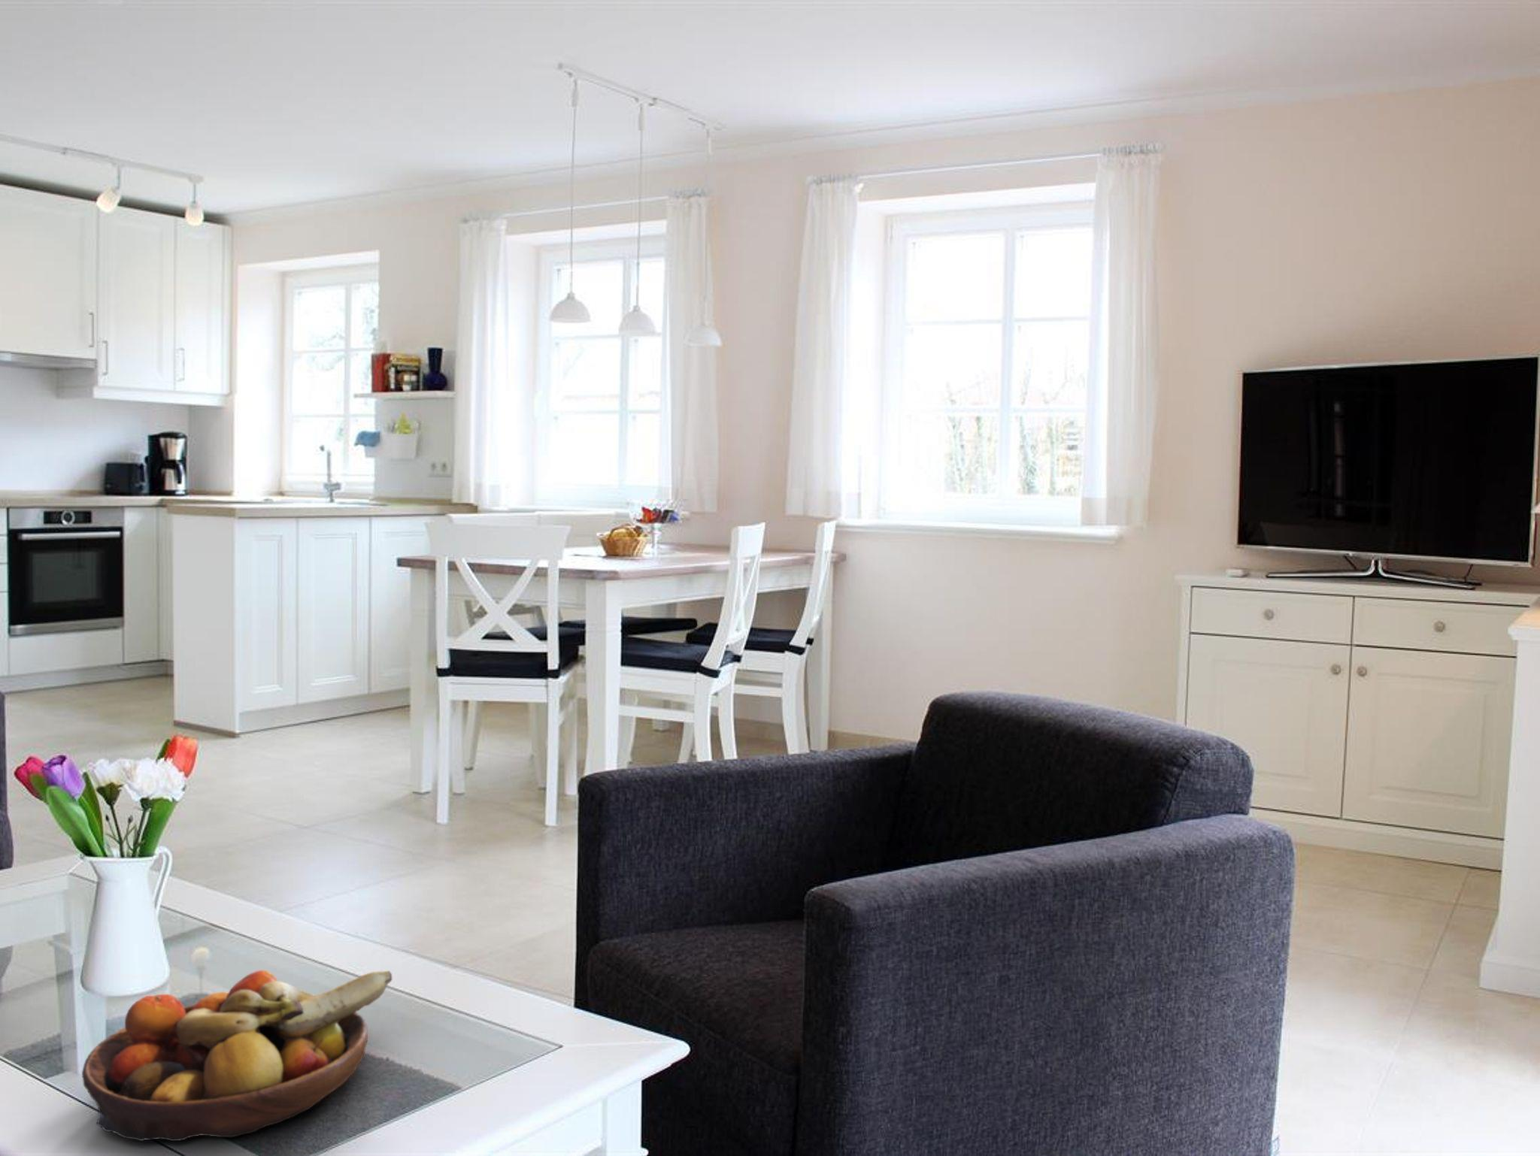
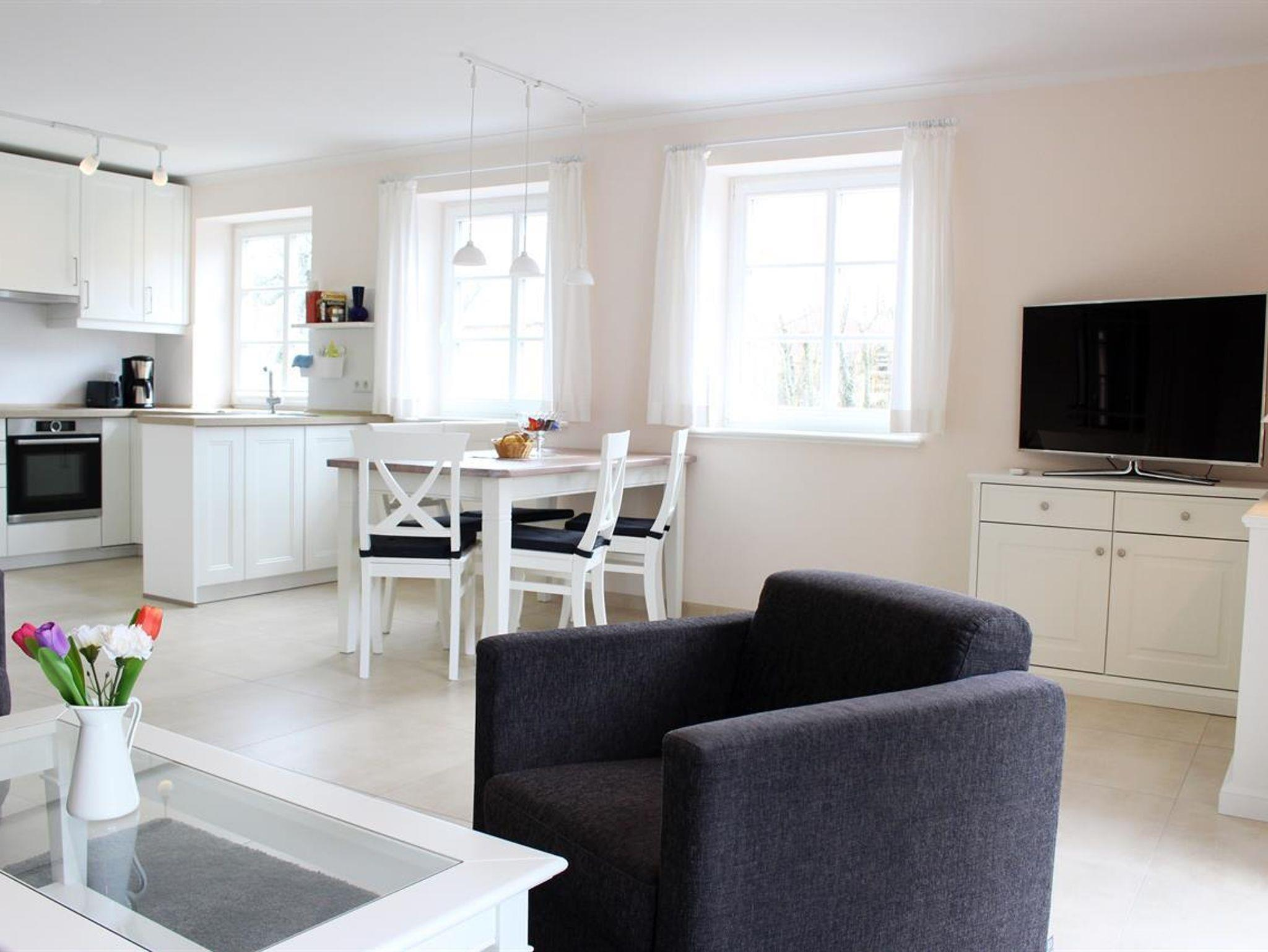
- fruit bowl (233, 1032)
